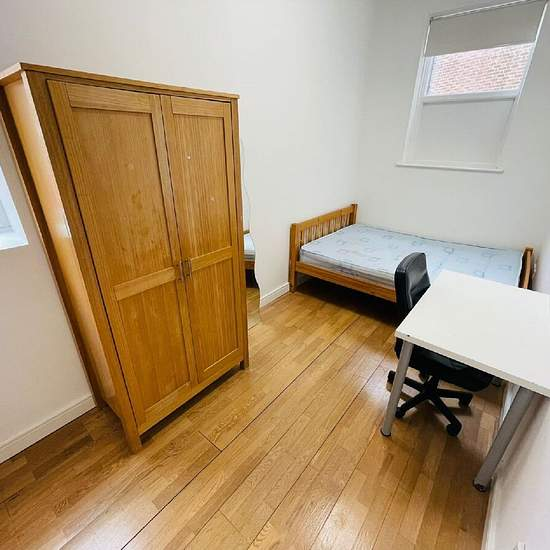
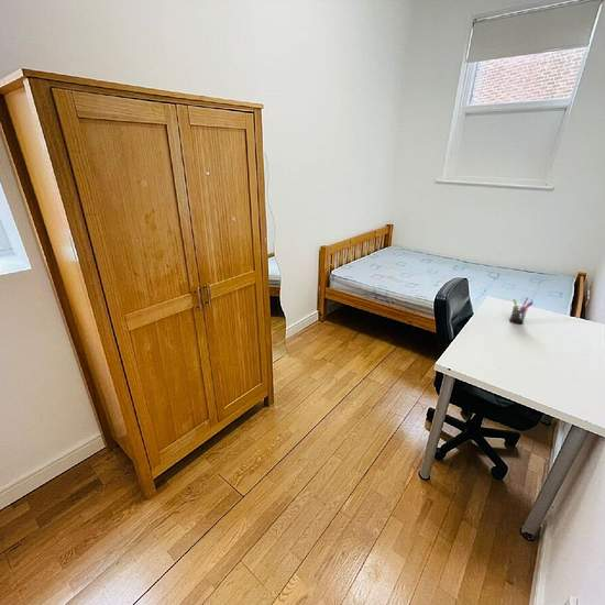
+ pen holder (518, 308)
